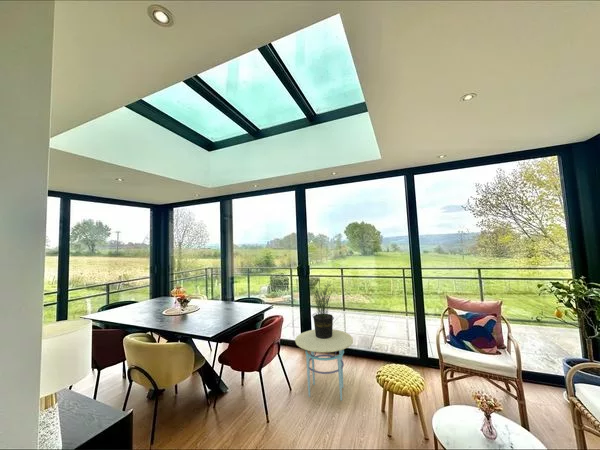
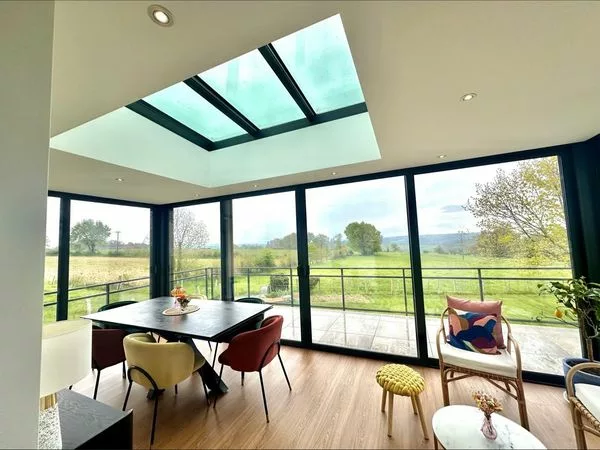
- potted plant (323, 306)
- side table (325, 360)
